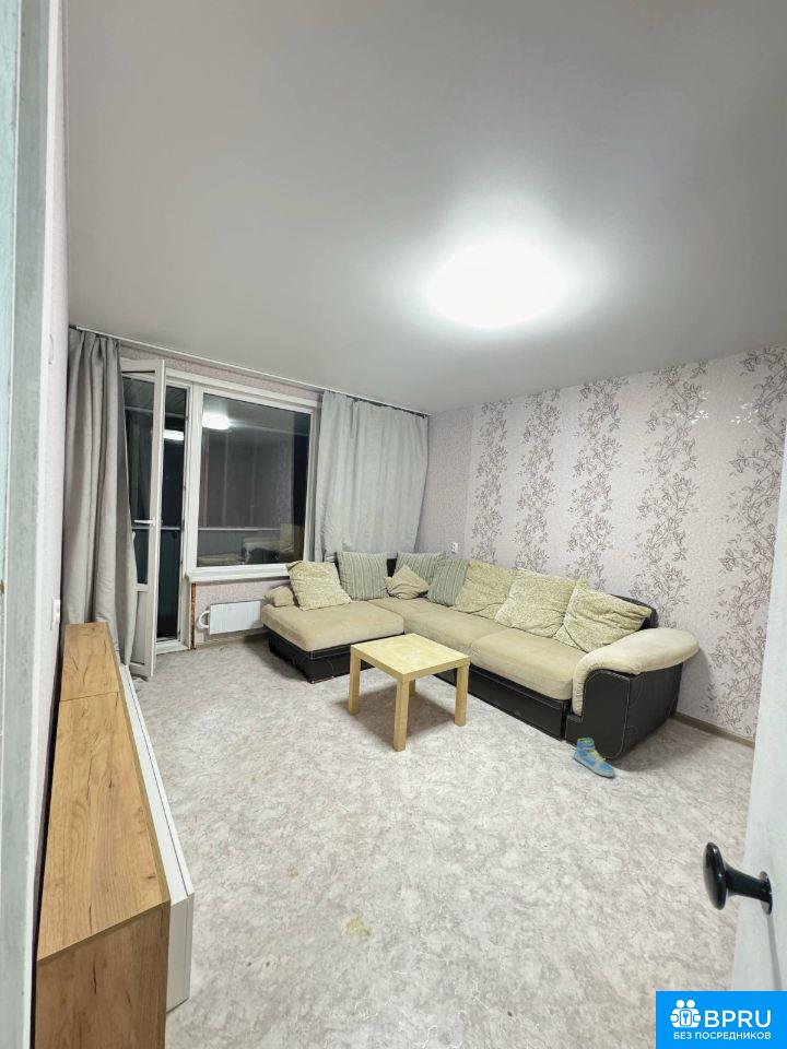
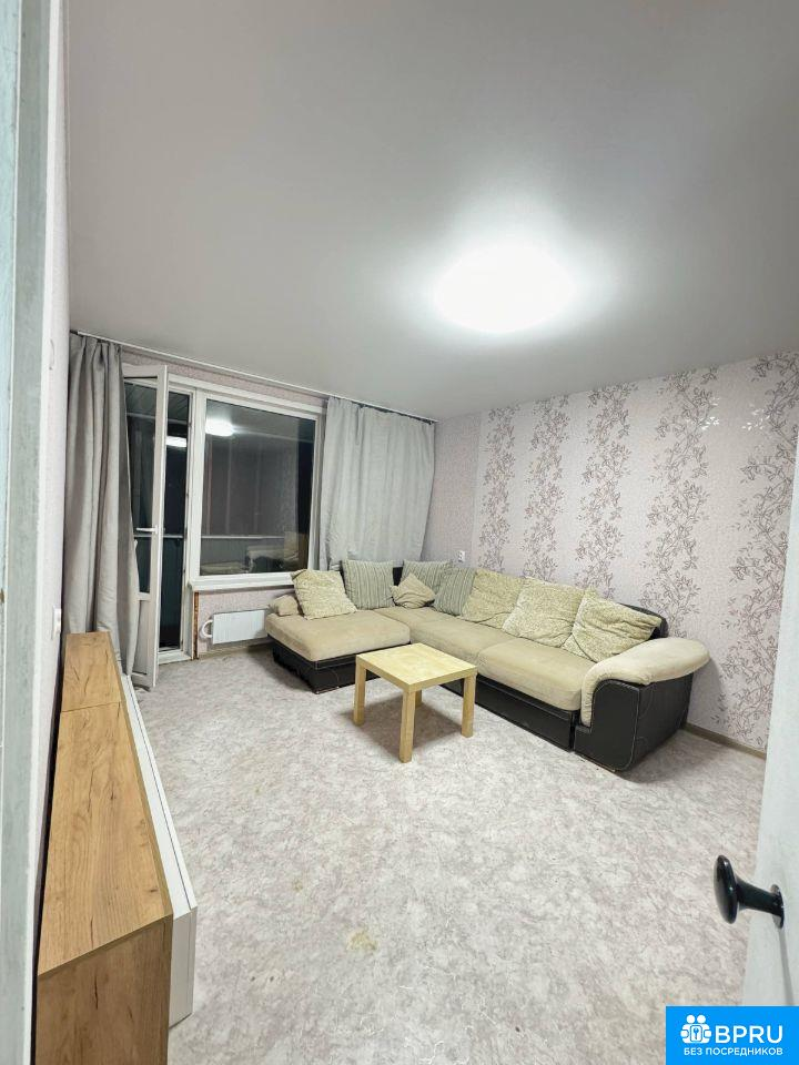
- sneaker (594, 754)
